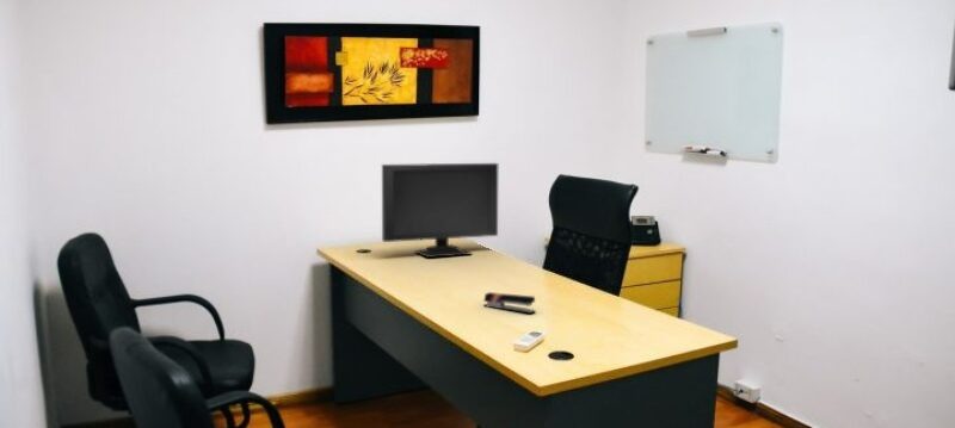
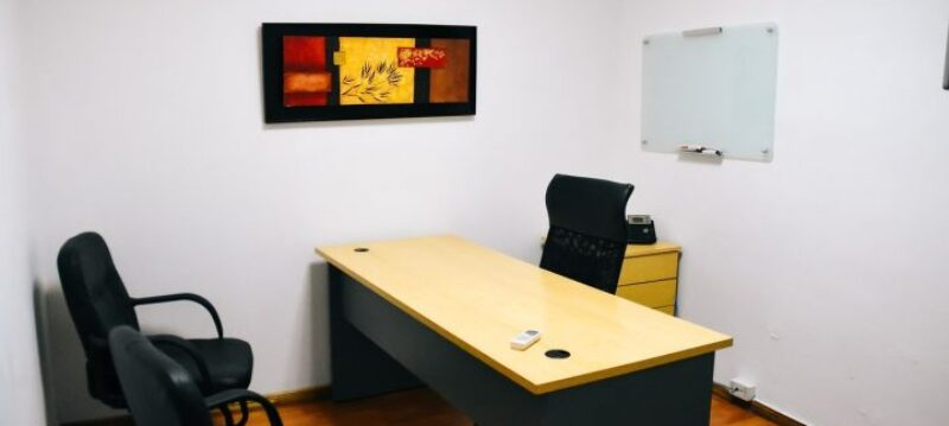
- stapler (509, 300)
- computer monitor (442, 209)
